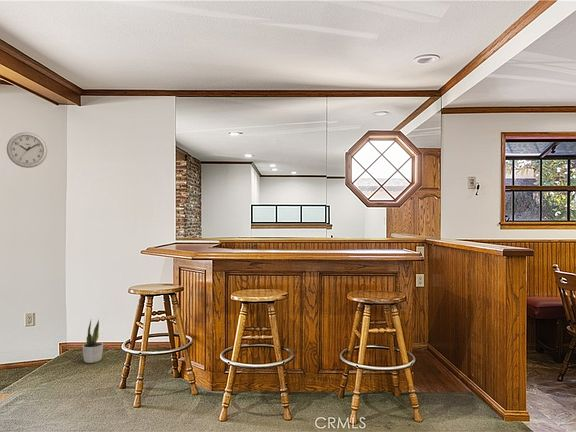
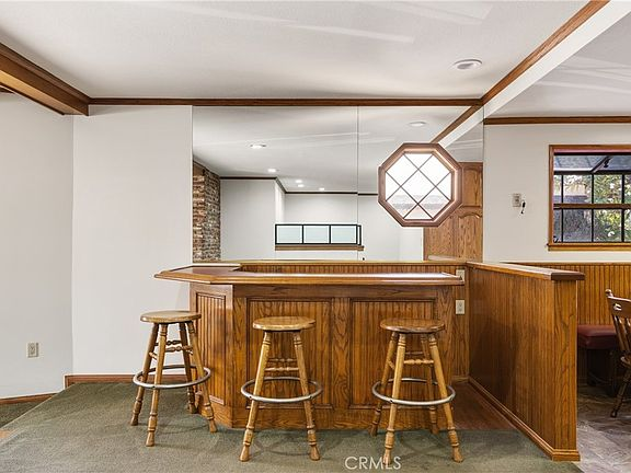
- wall clock (27, 149)
- potted plant (92, 339)
